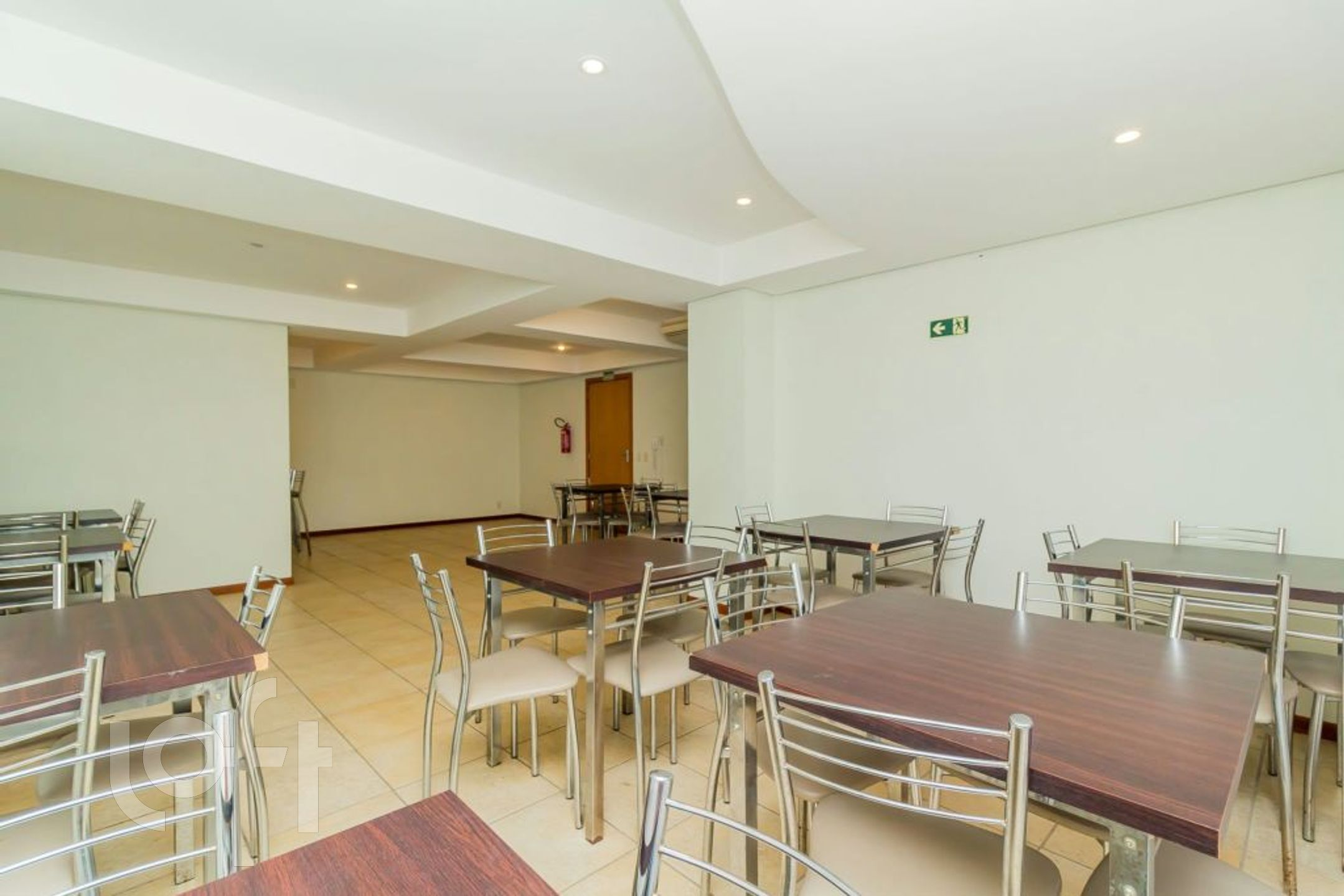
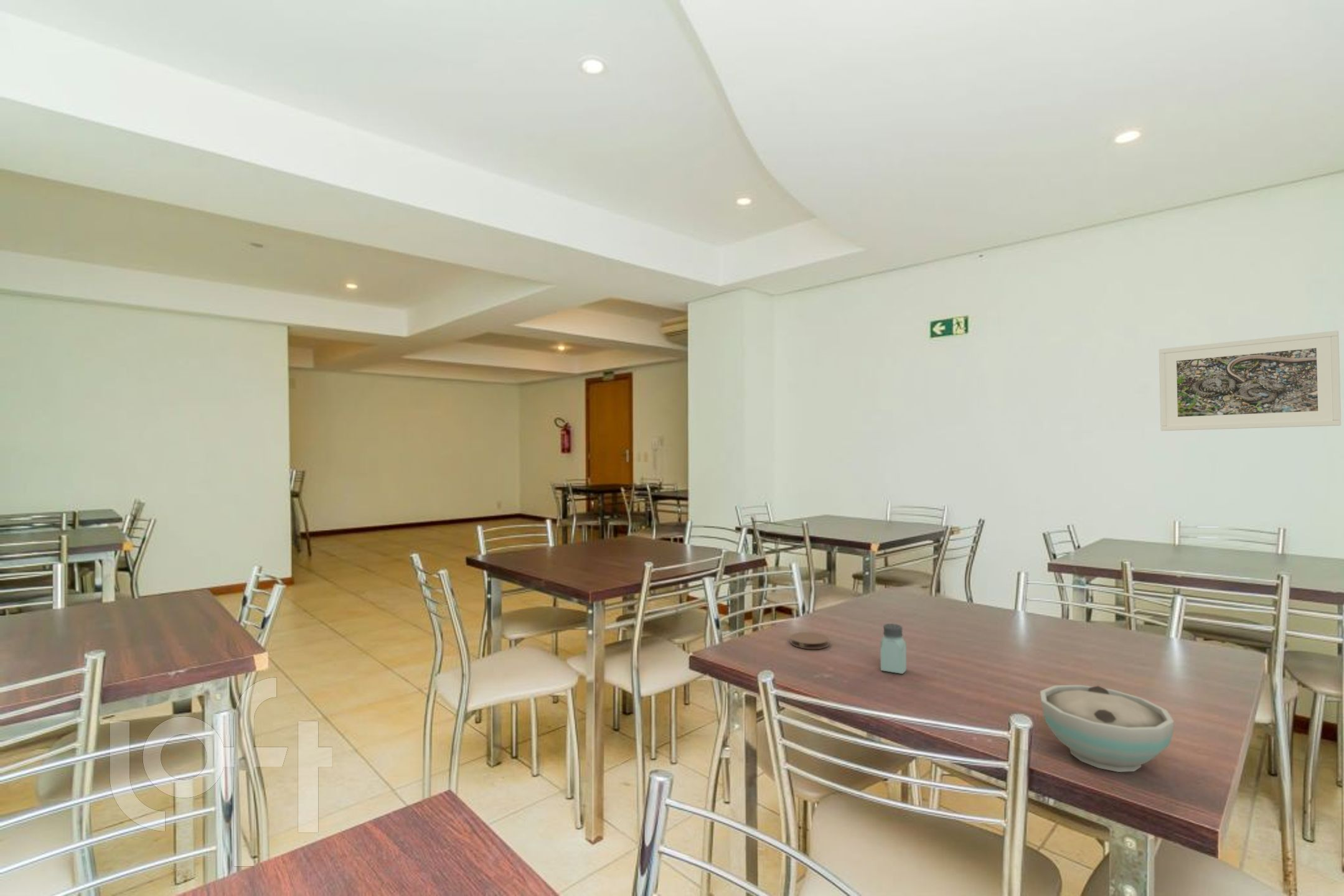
+ saltshaker (893, 648)
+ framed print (1243, 384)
+ bowl (1103, 726)
+ coaster (809, 640)
